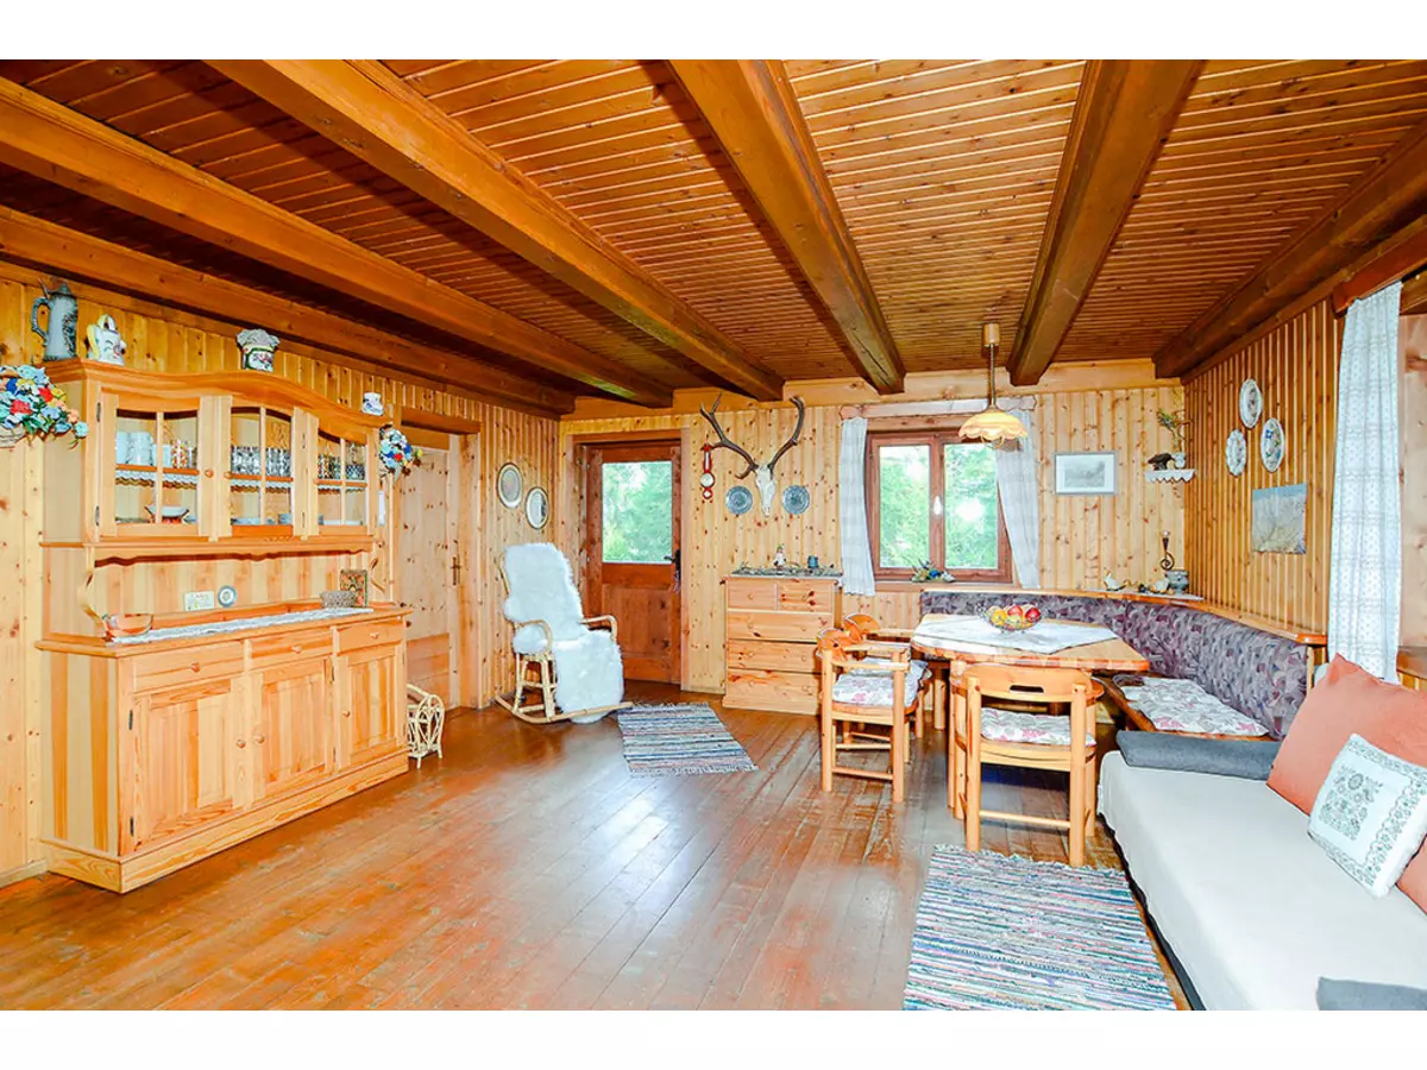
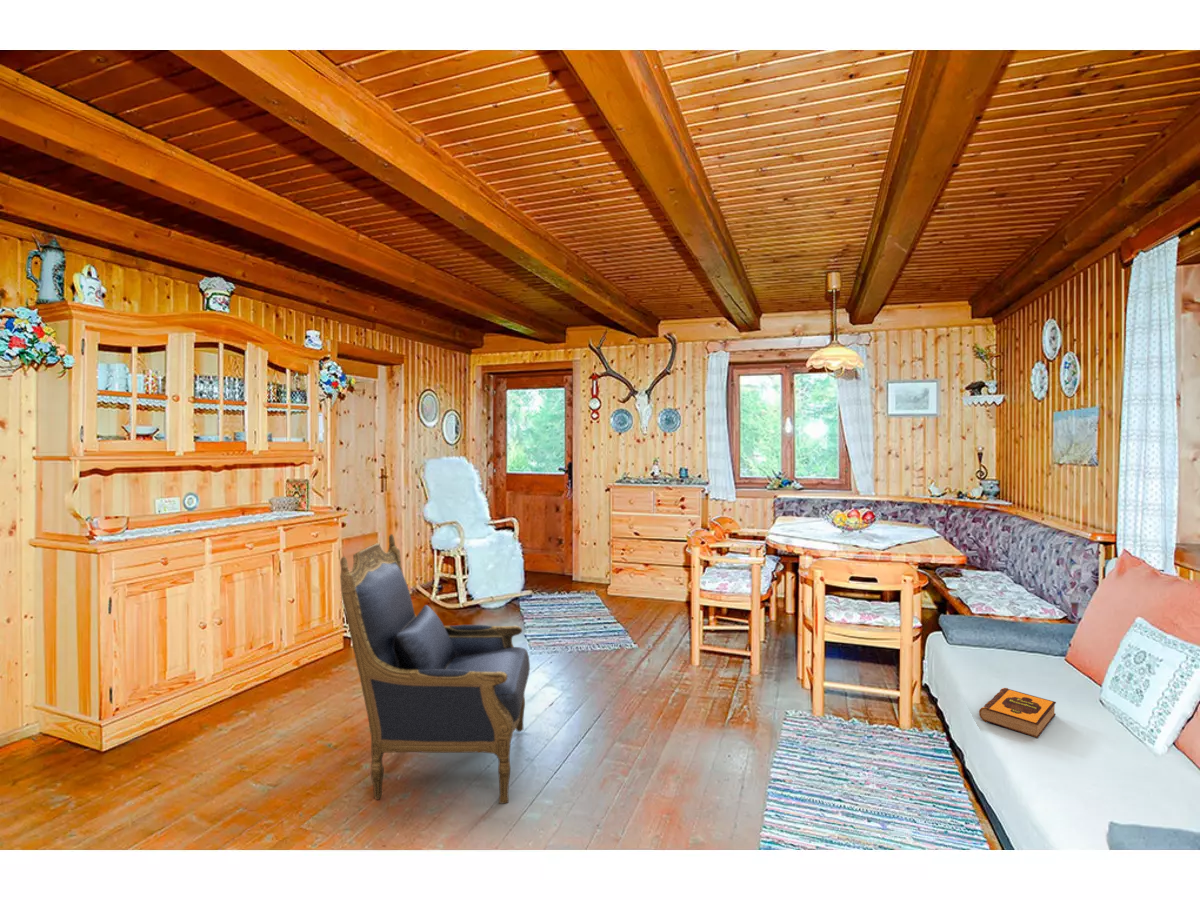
+ hardback book (1017, 710)
+ armchair (445, 653)
